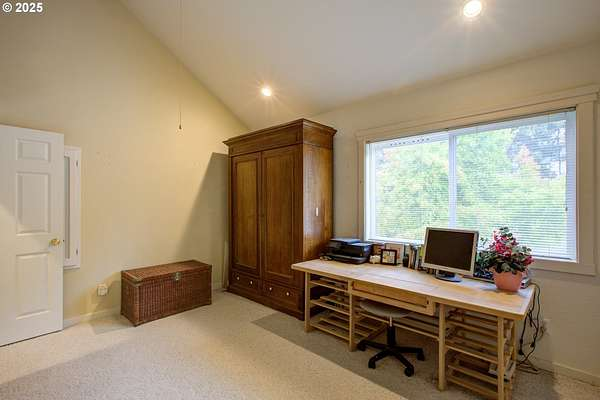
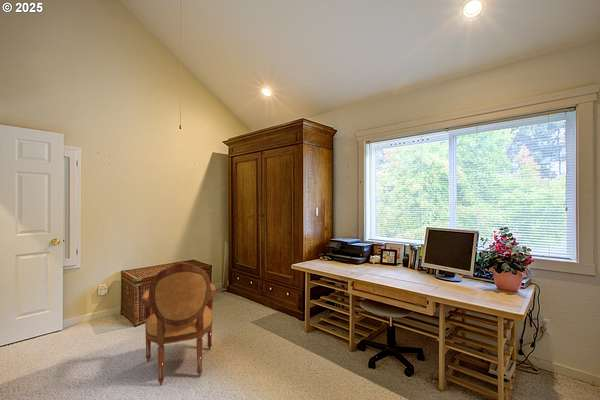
+ armchair (180, 312)
